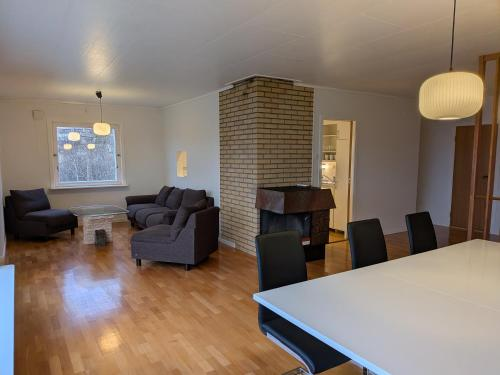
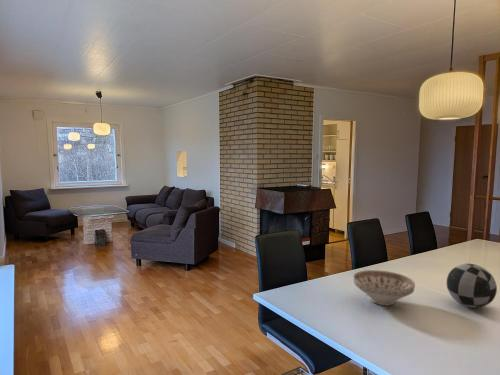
+ decorative bowl (382, 290)
+ decorative ball (470, 285)
